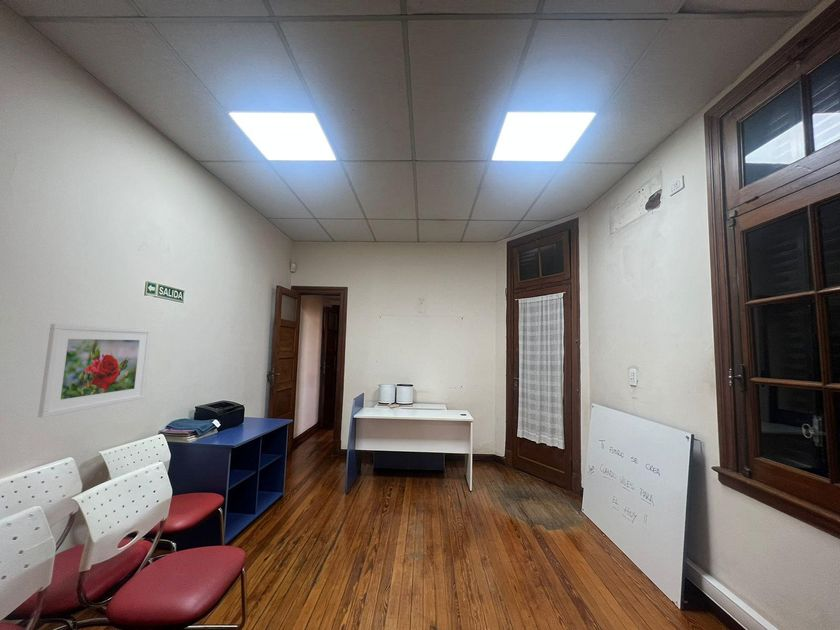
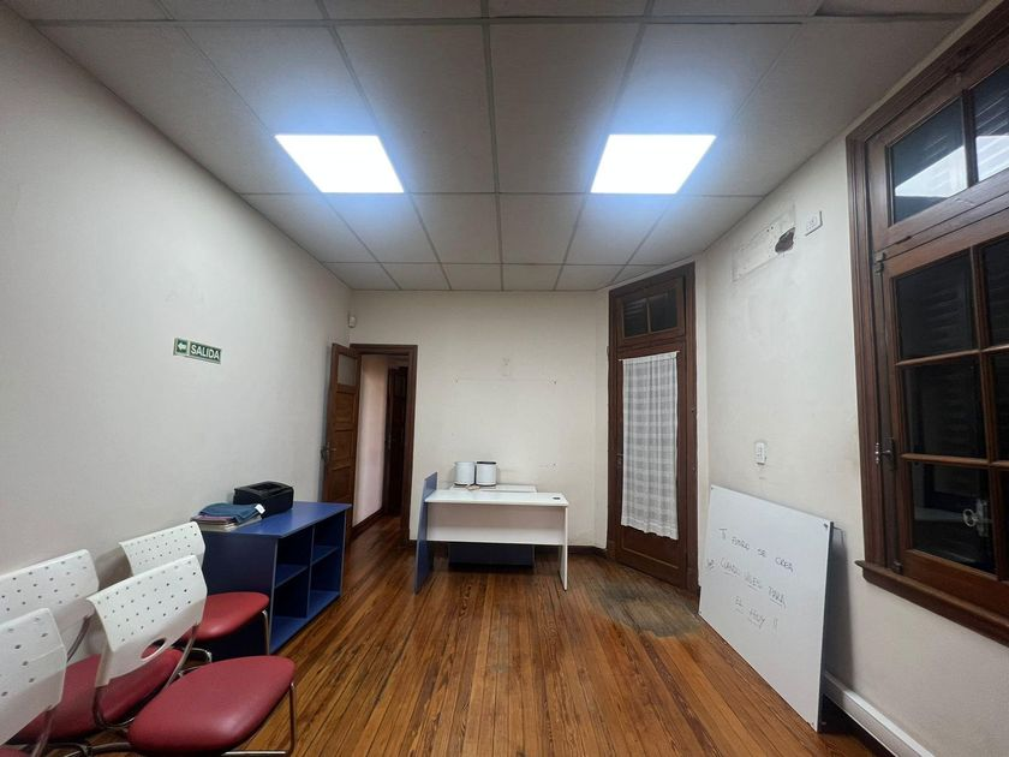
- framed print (103, 366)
